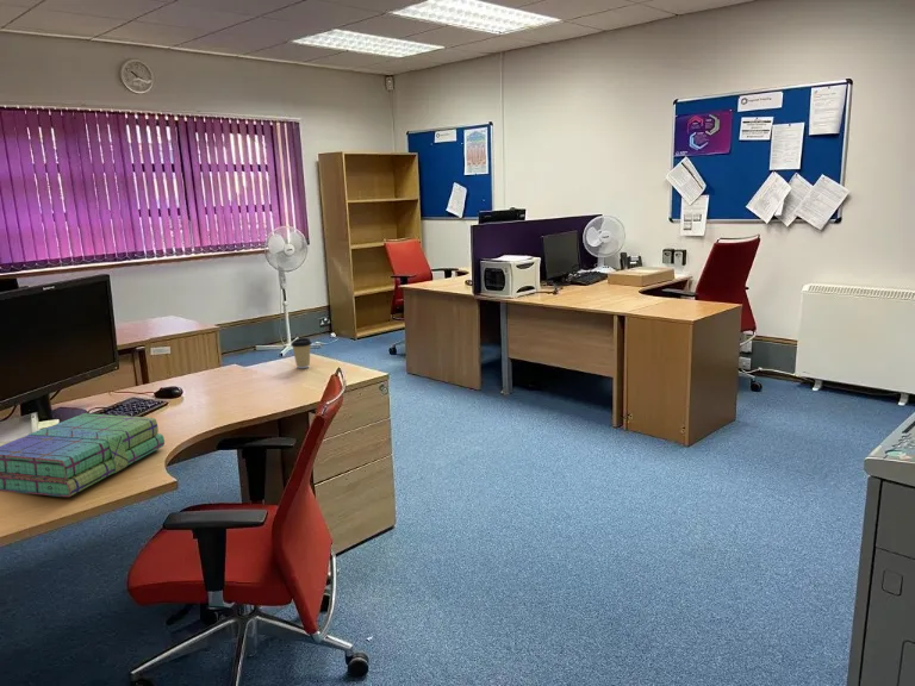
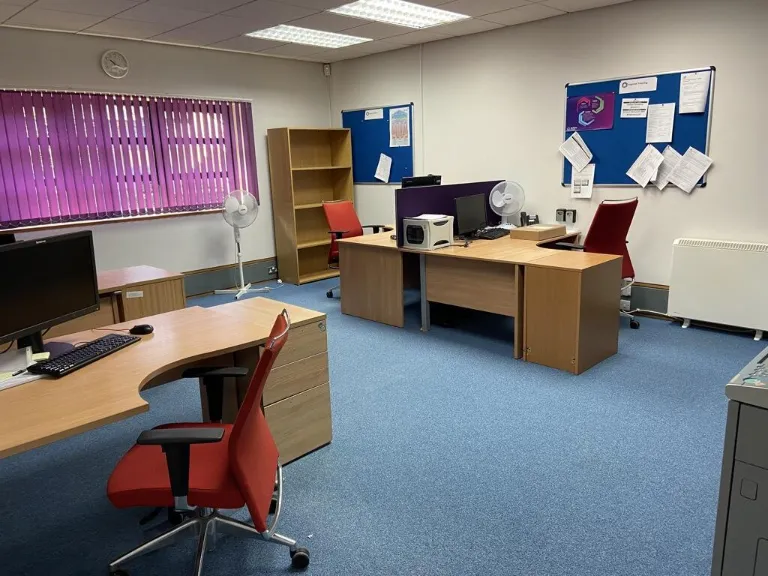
- stack of books (77, 450)
- coffee cup (301, 353)
